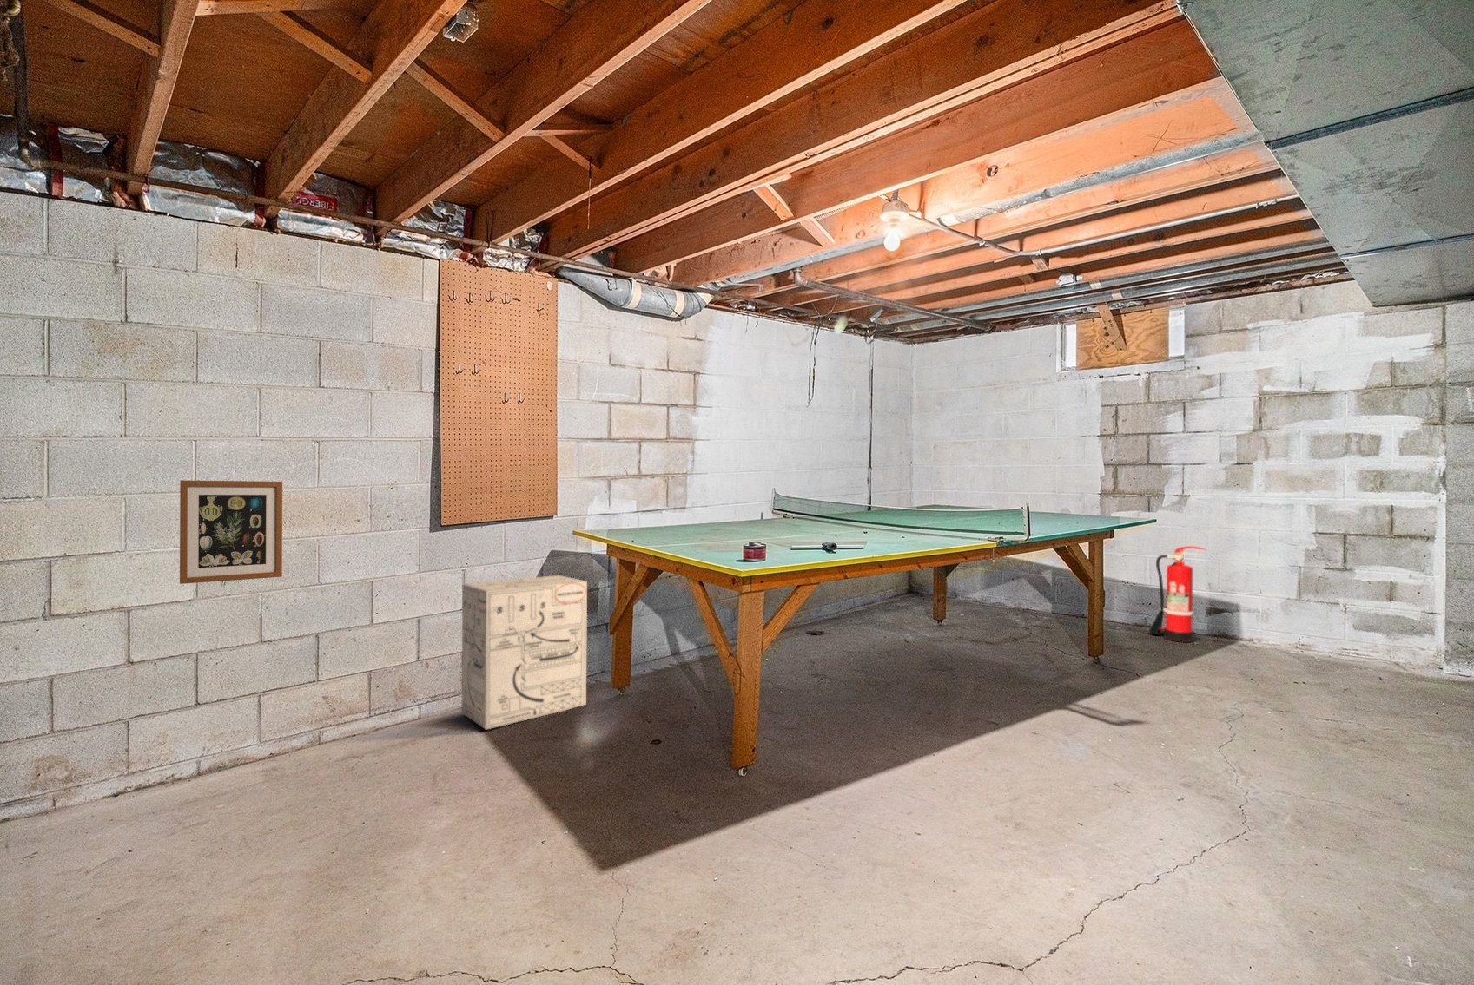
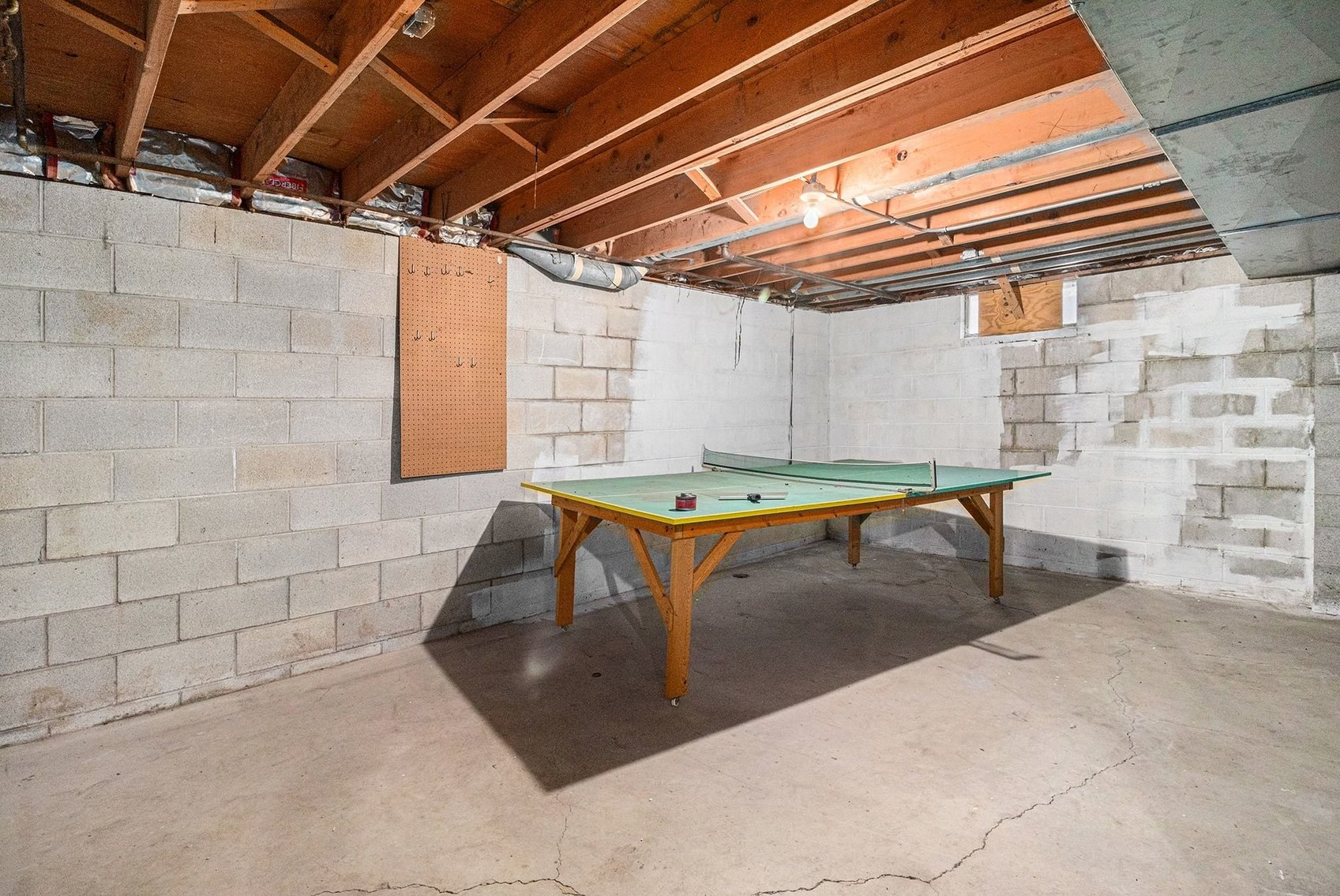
- cardboard box (526, 645)
- wall art (233, 530)
- fire extinguisher (1176, 591)
